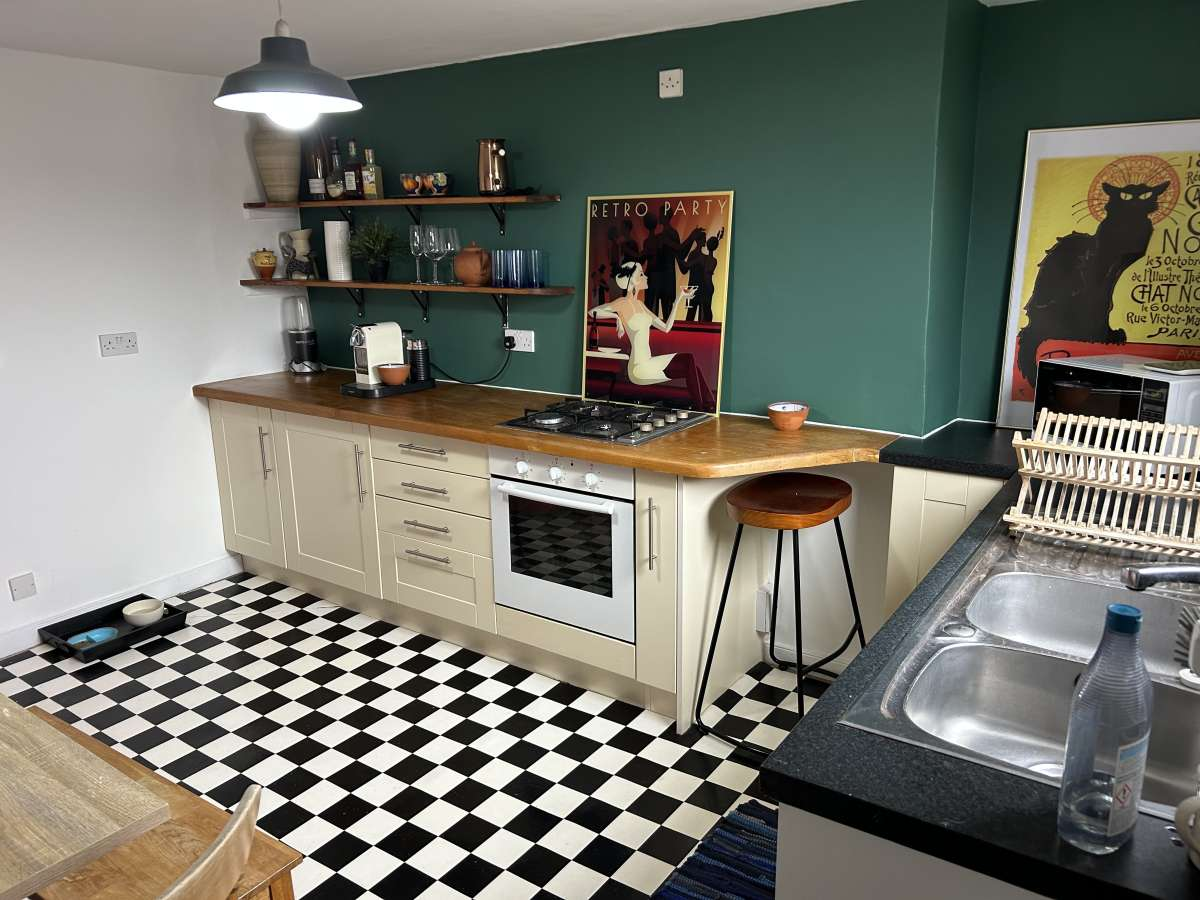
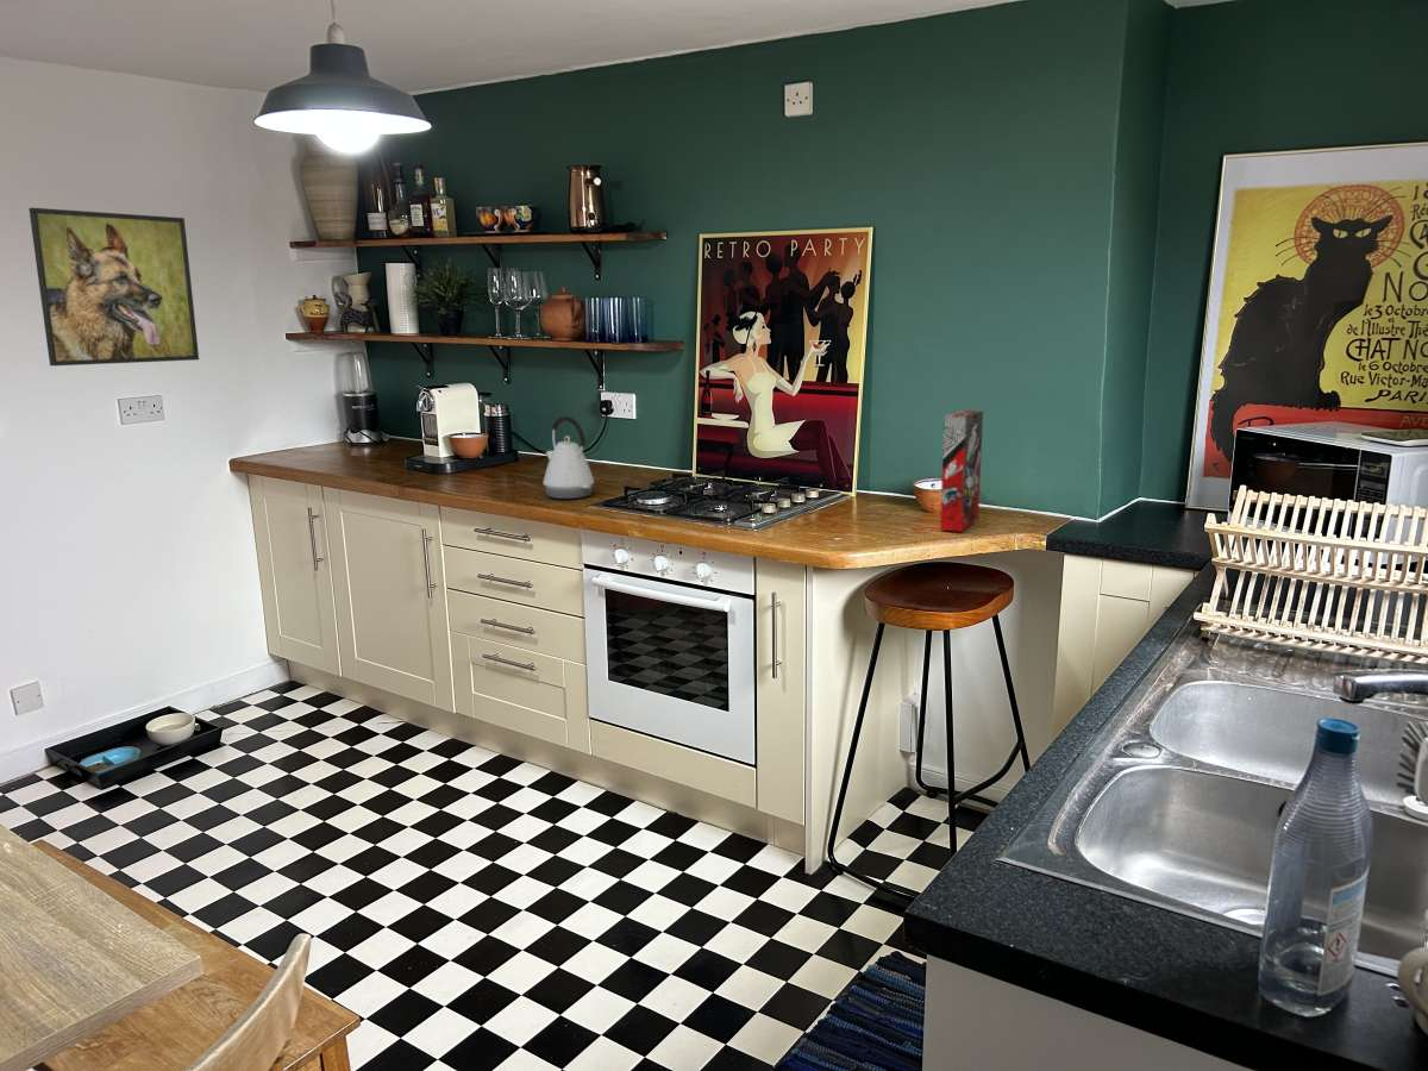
+ kettle (566, 456)
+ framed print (119, 288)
+ cereal box (962, 469)
